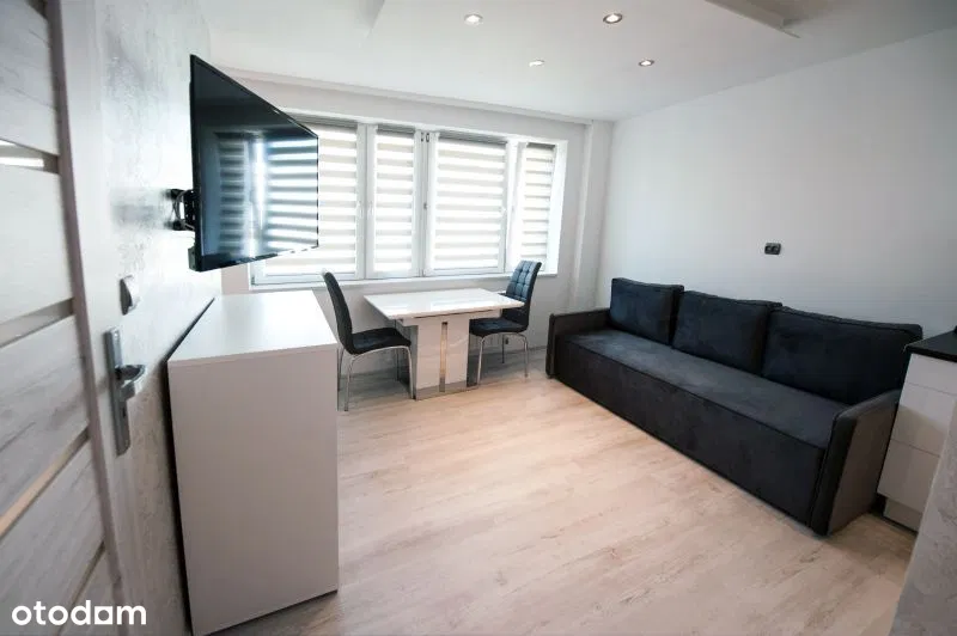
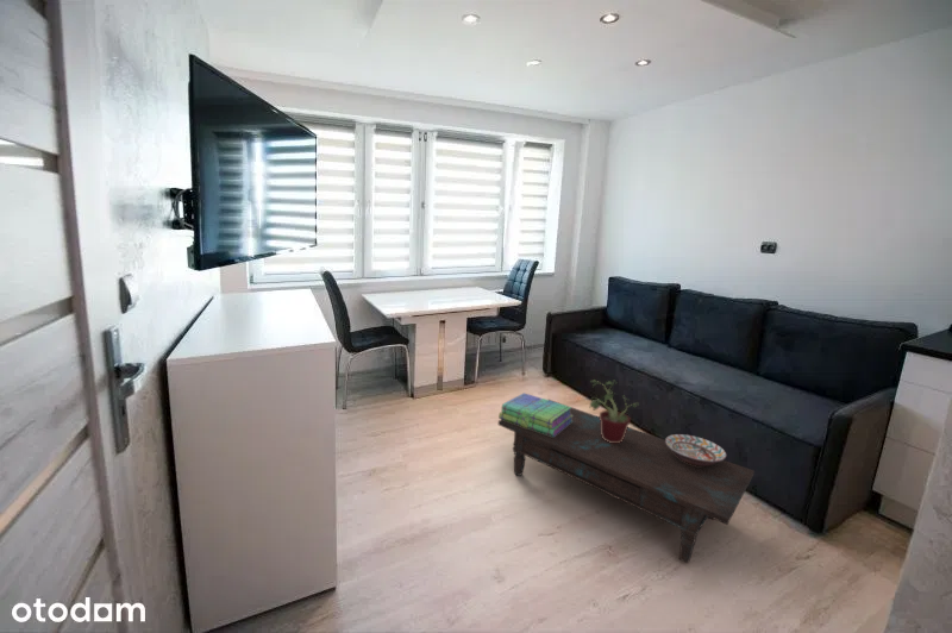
+ potted plant (607, 410)
+ coffee table (612, 469)
+ decorative bowl (694, 452)
+ stack of books (536, 412)
